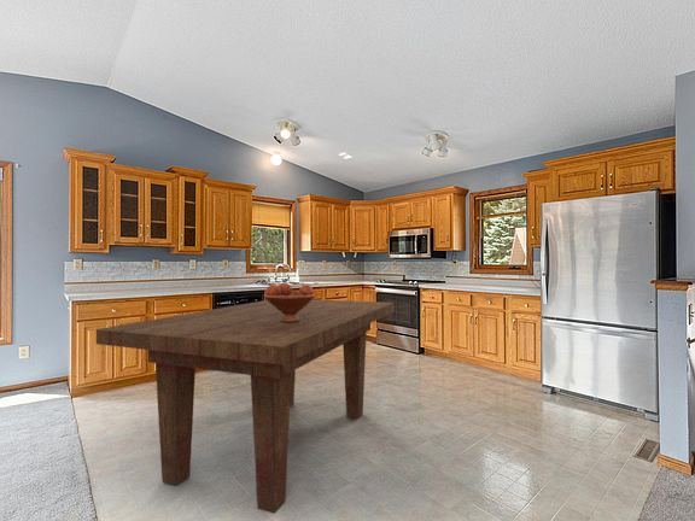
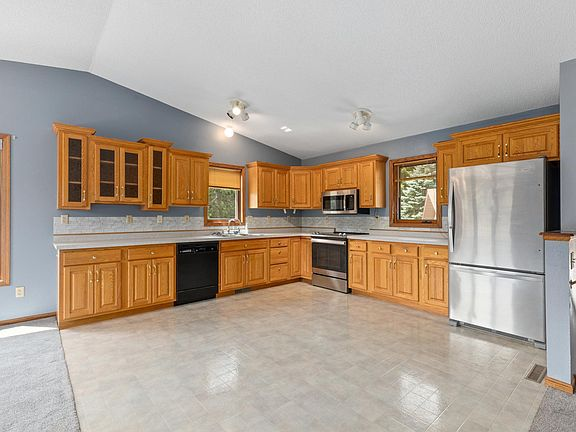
- fruit bowl (290, 302)
- dining table (280, 377)
